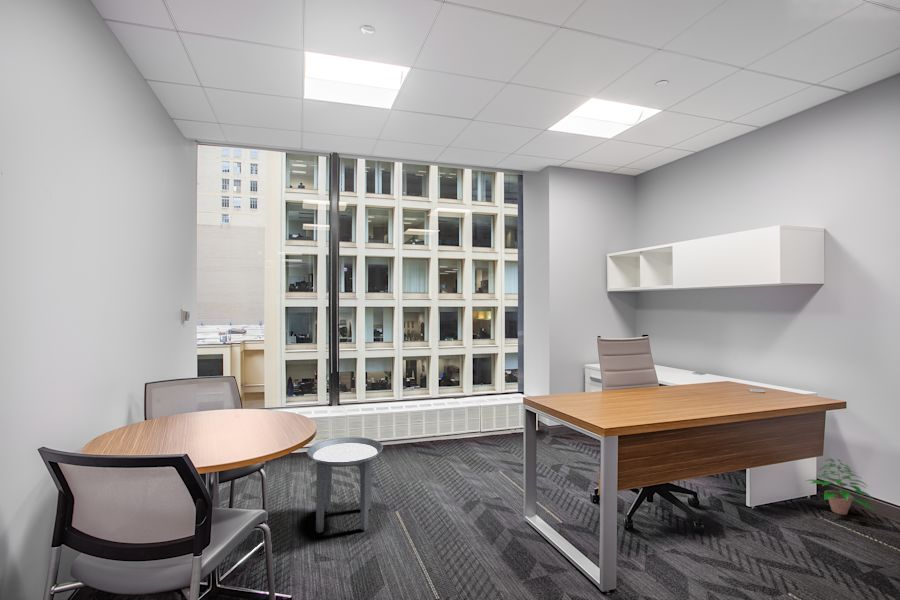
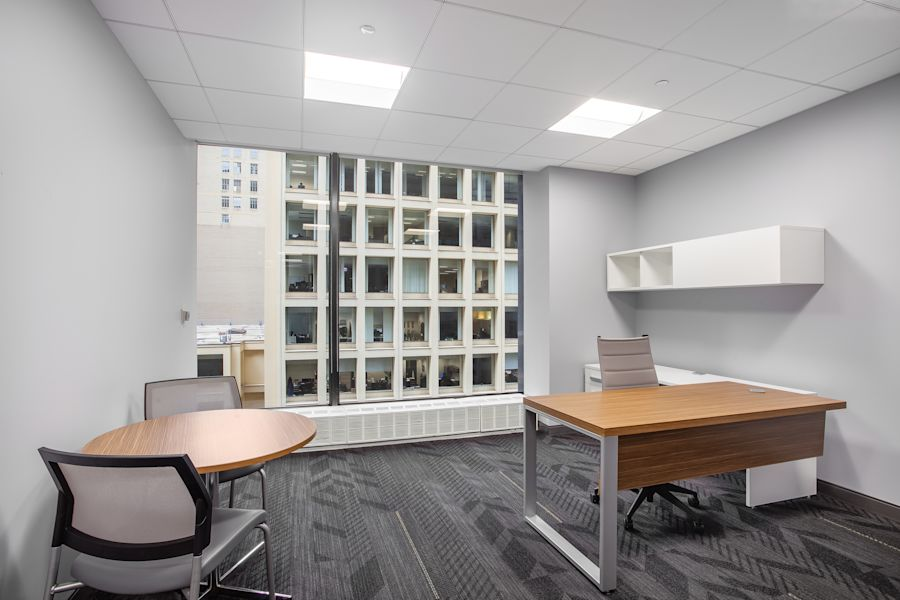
- side table (331, 482)
- potted plant (840, 486)
